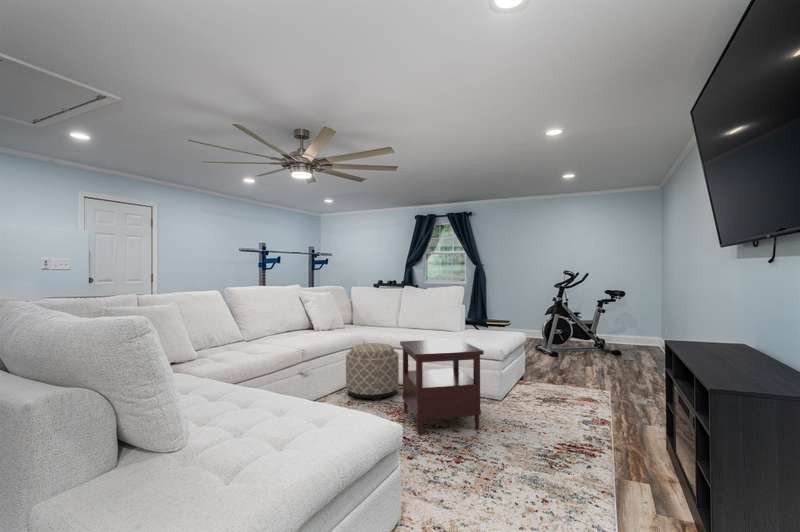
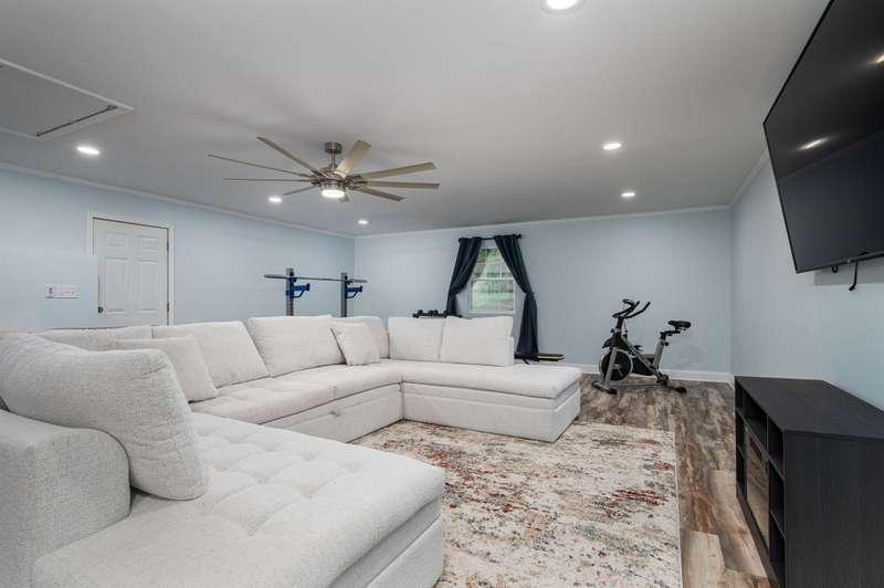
- side table (439, 383)
- ottoman (372, 369)
